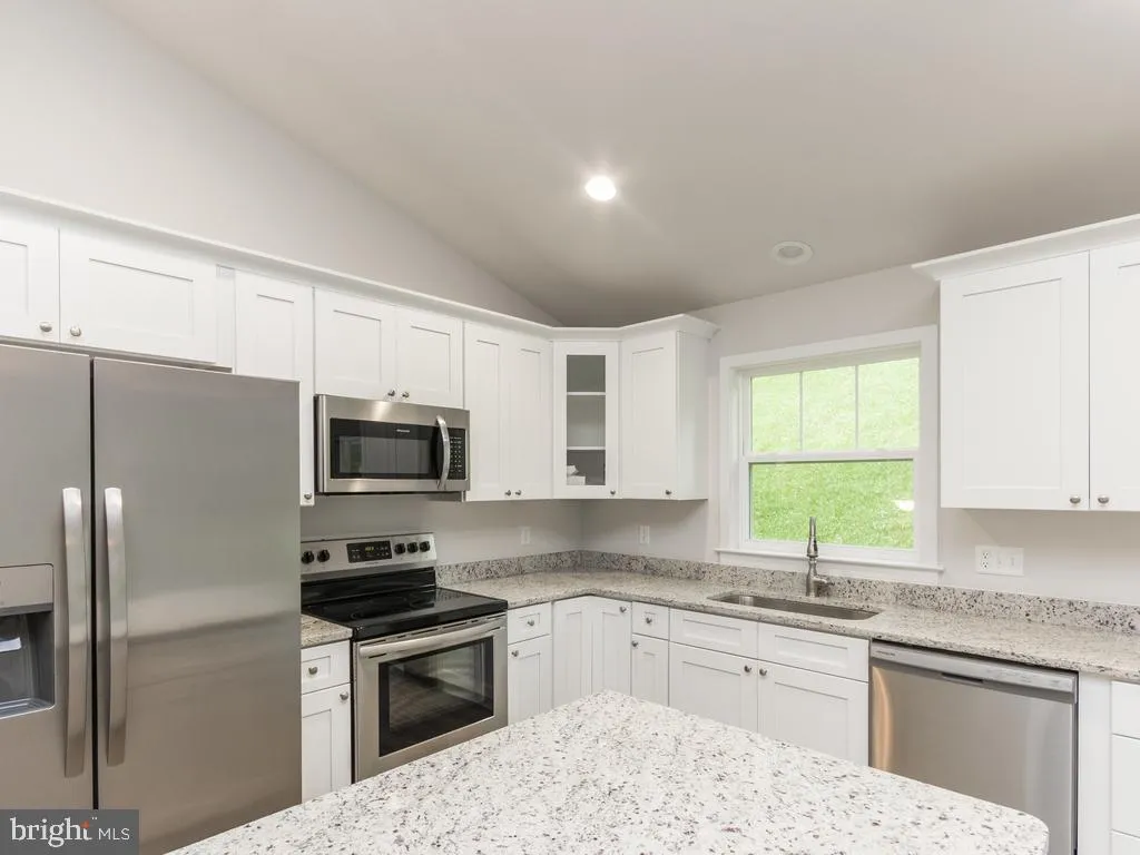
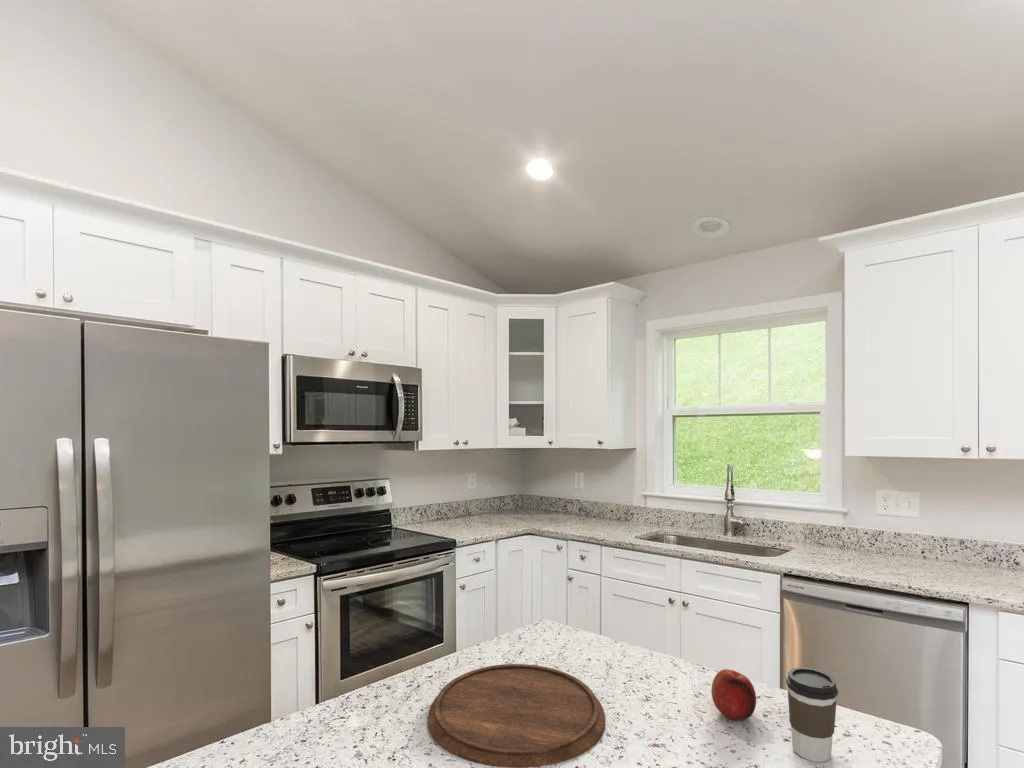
+ coffee cup (811, 714)
+ fruit (733, 693)
+ cutting board (516, 709)
